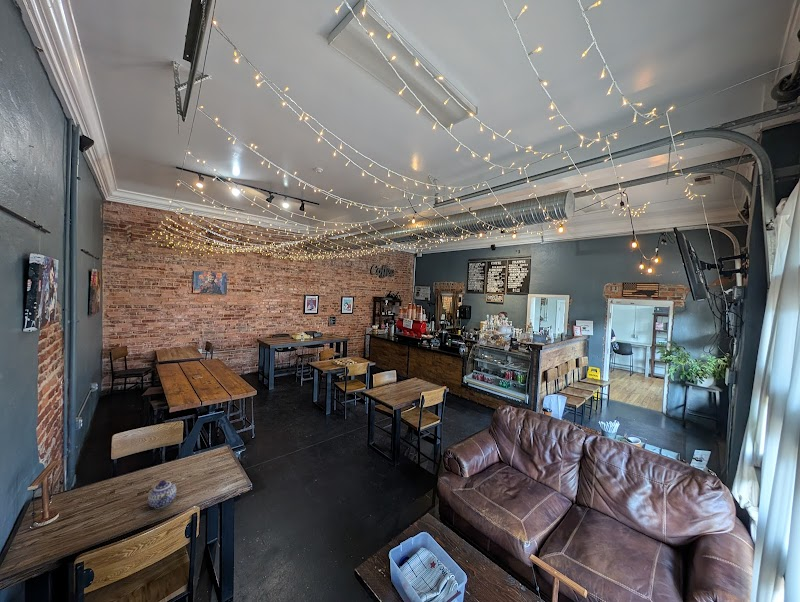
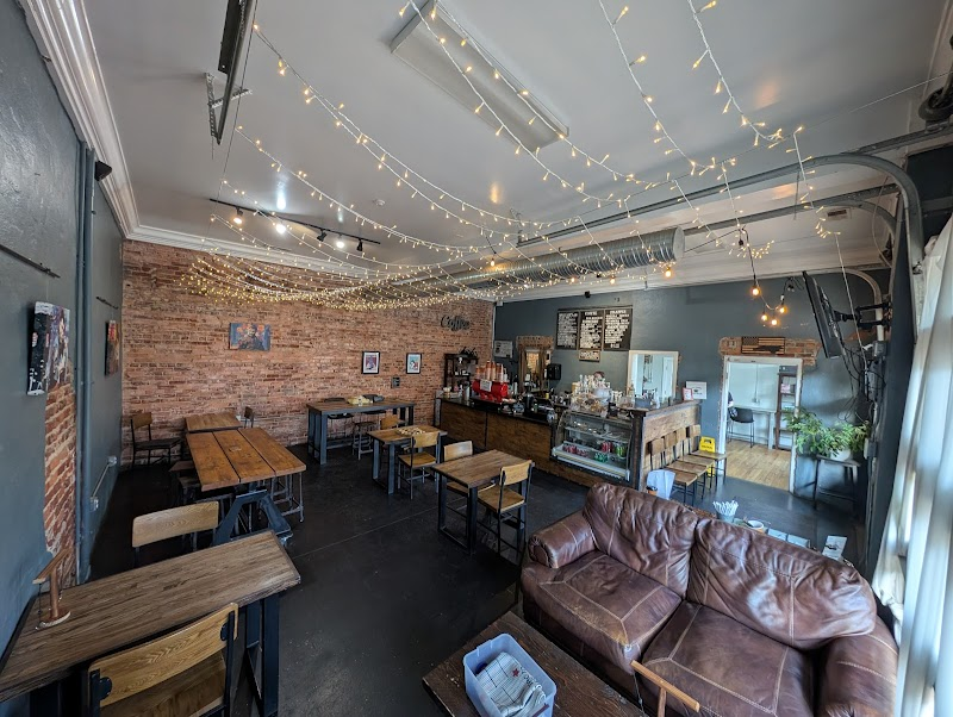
- teapot (162, 492)
